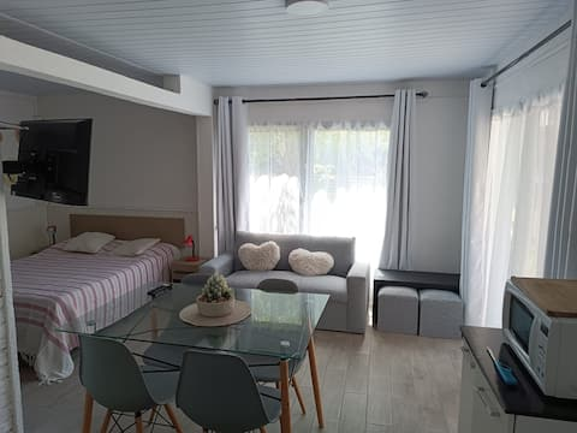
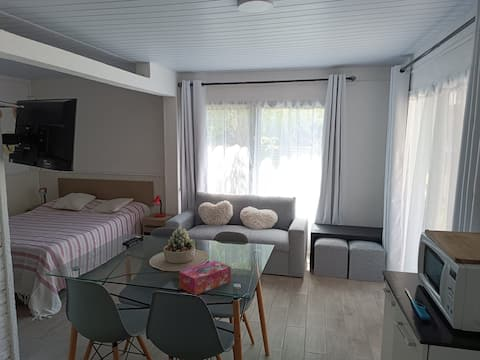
+ tissue box (205, 276)
